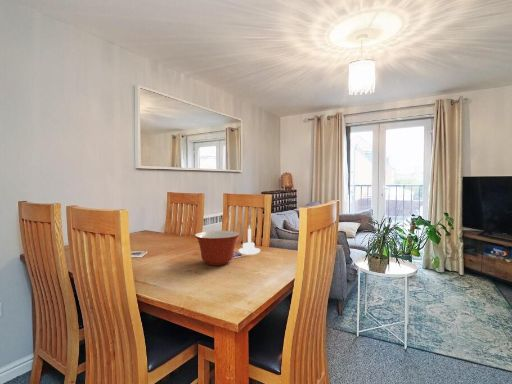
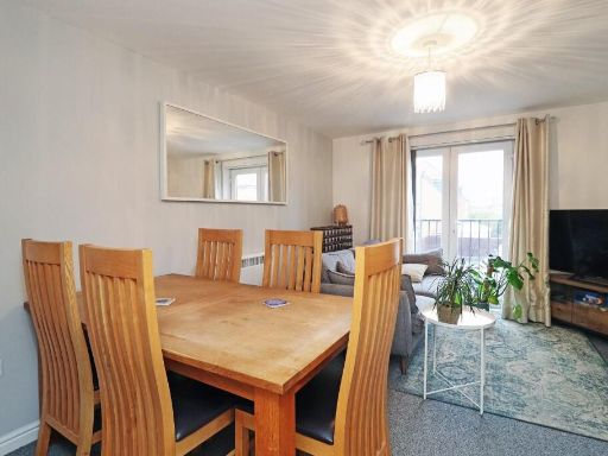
- candle holder (249, 238)
- mixing bowl (217, 248)
